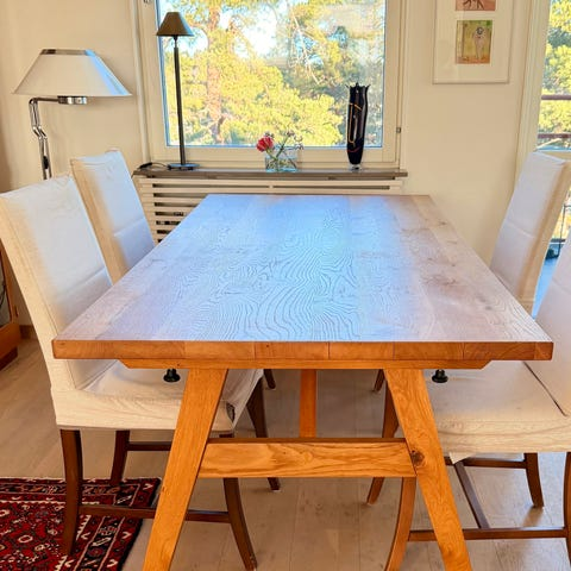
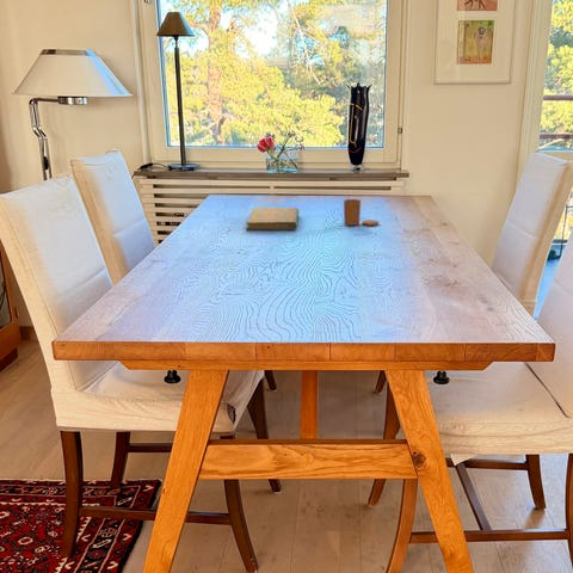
+ notebook (273, 217)
+ candle (359, 211)
